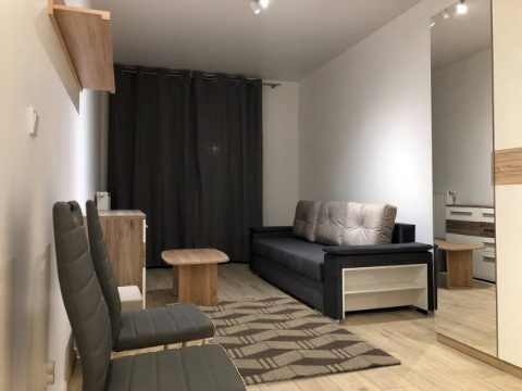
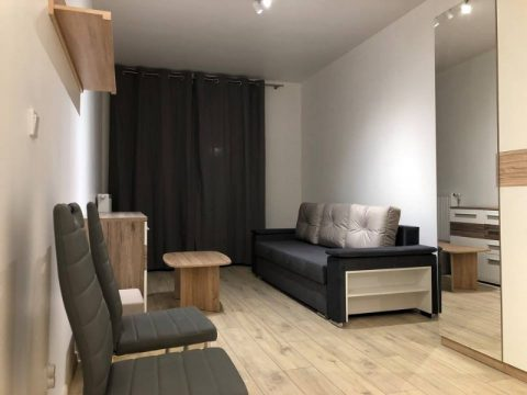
- rug (258, 327)
